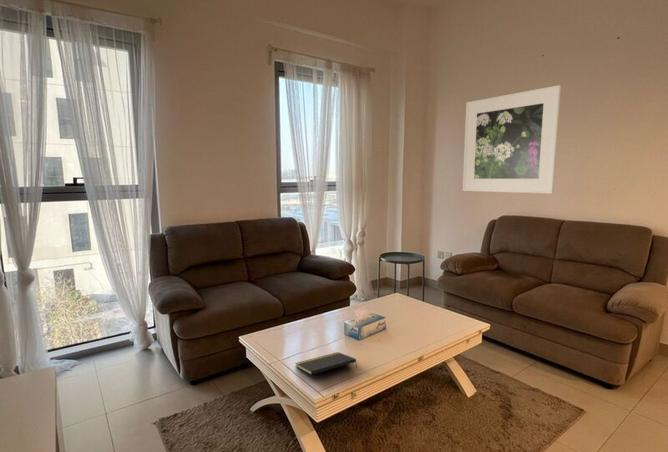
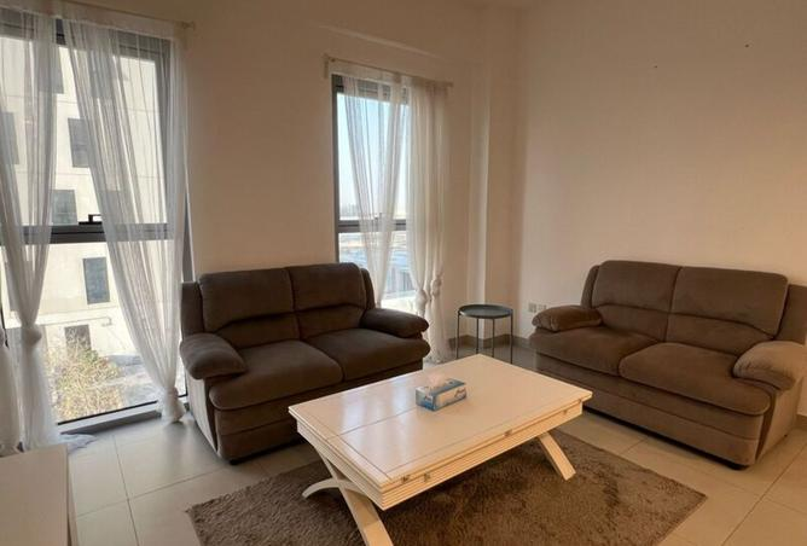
- notepad (325, 362)
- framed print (506, 144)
